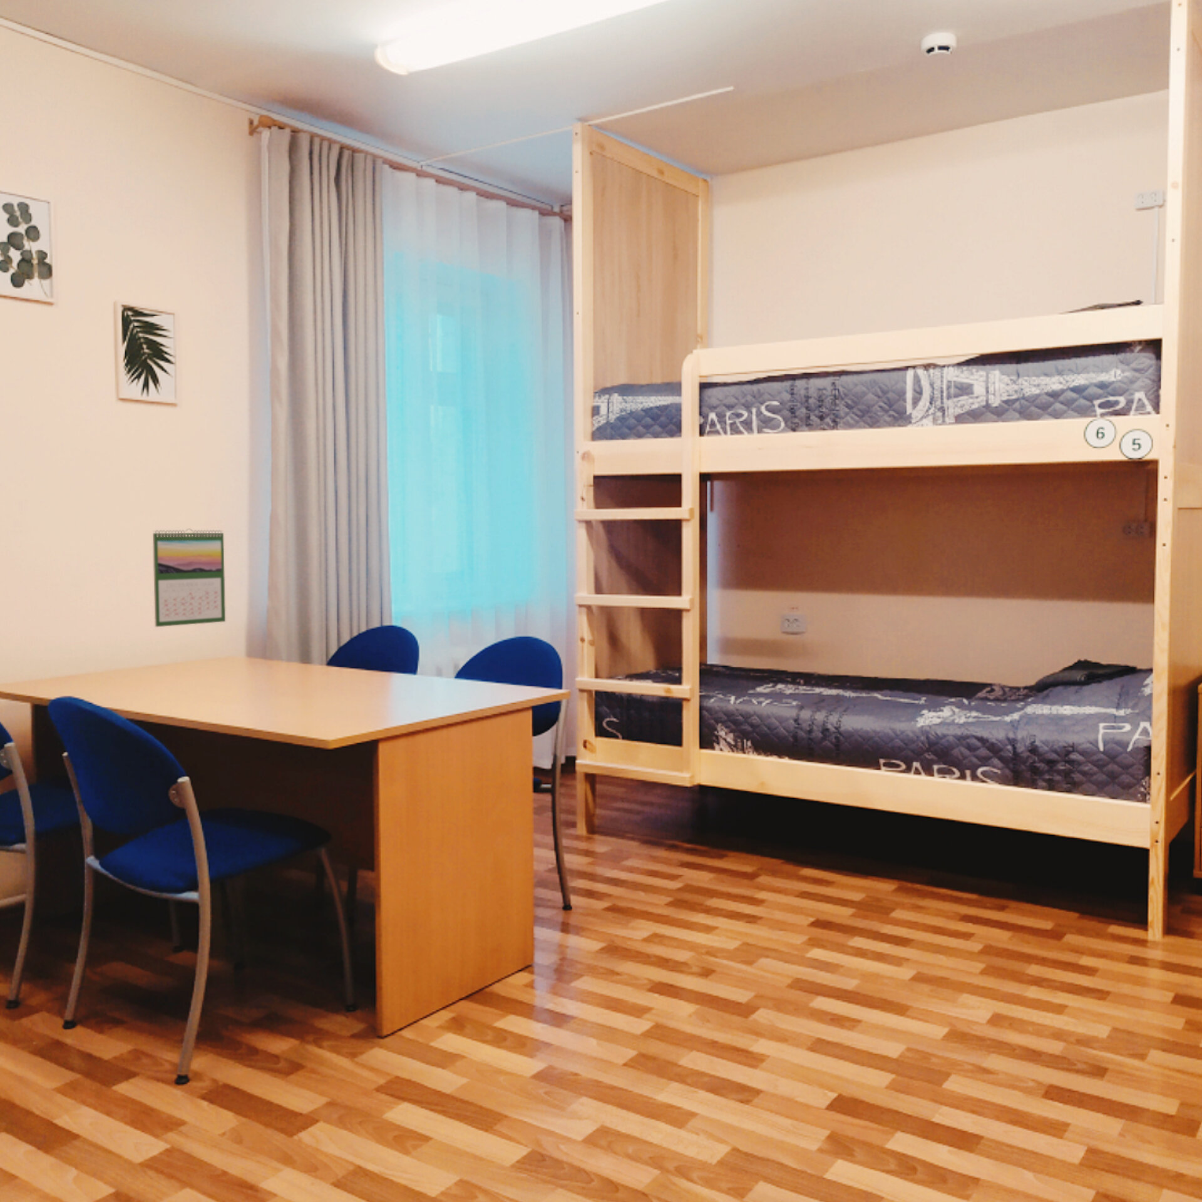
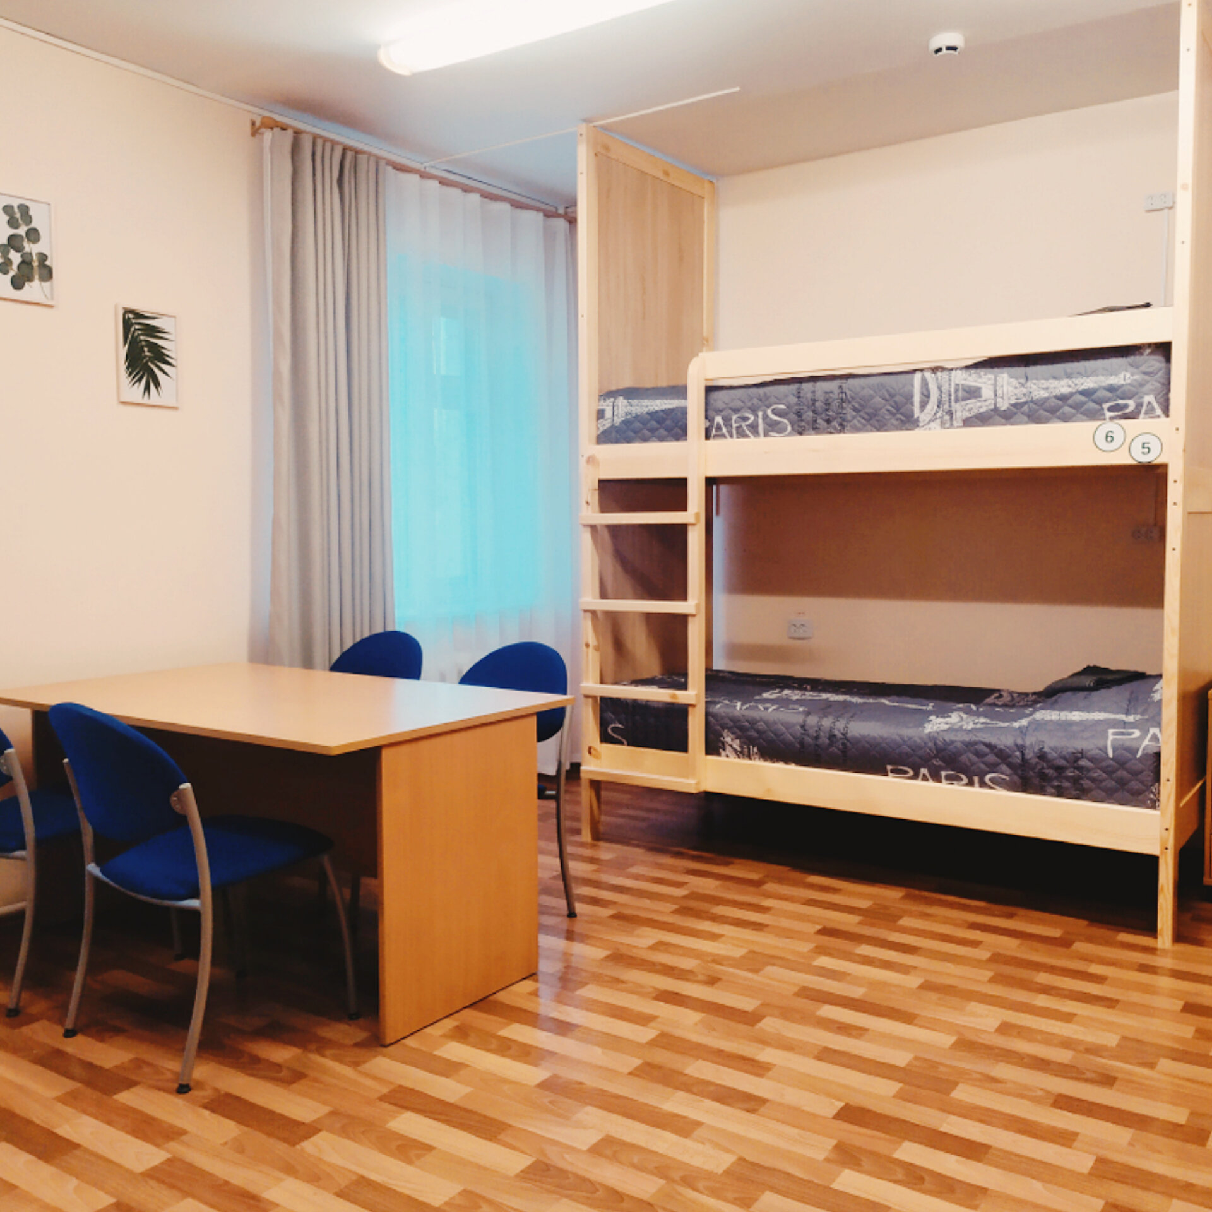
- calendar (189, 576)
